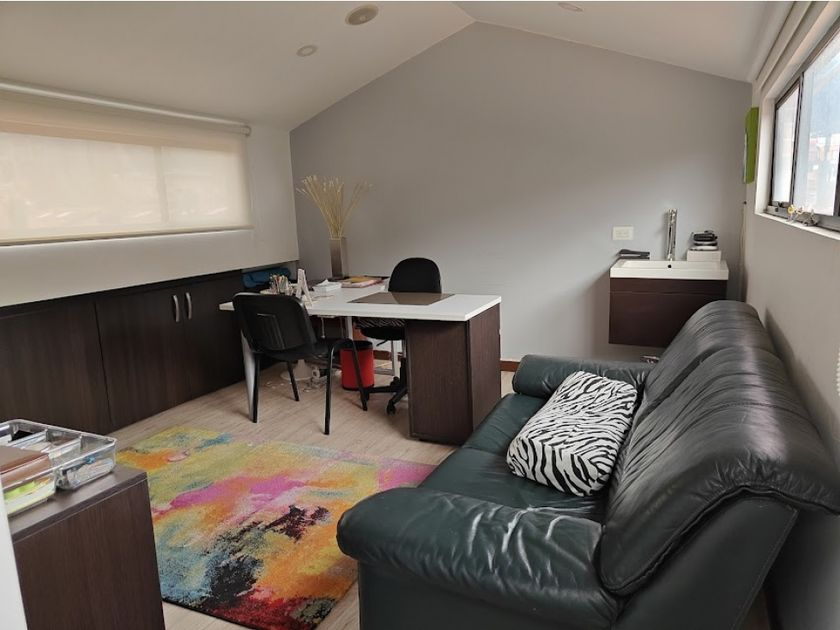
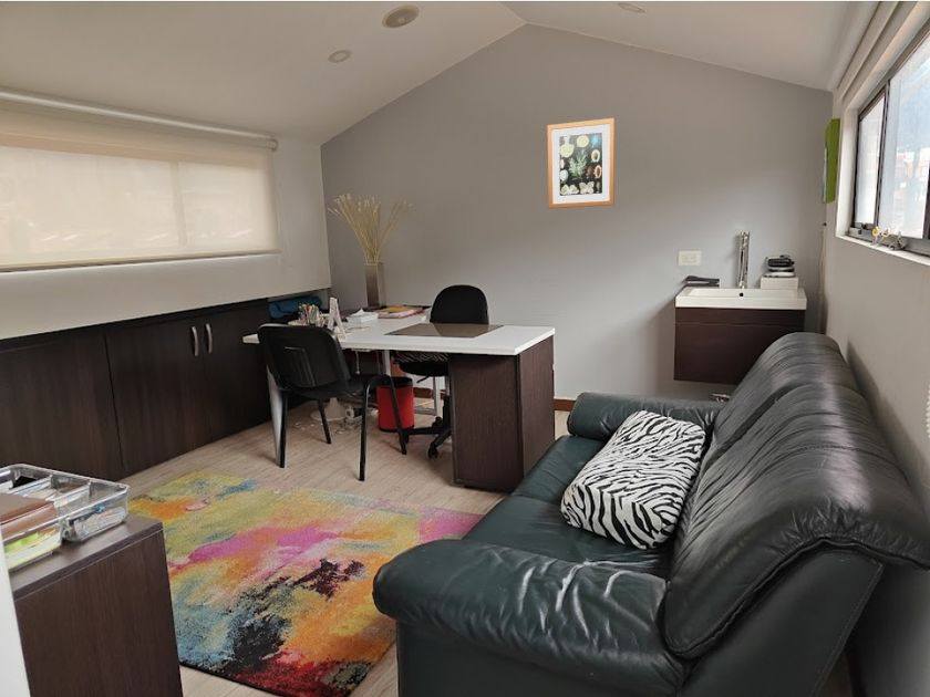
+ wall art (580, 164)
